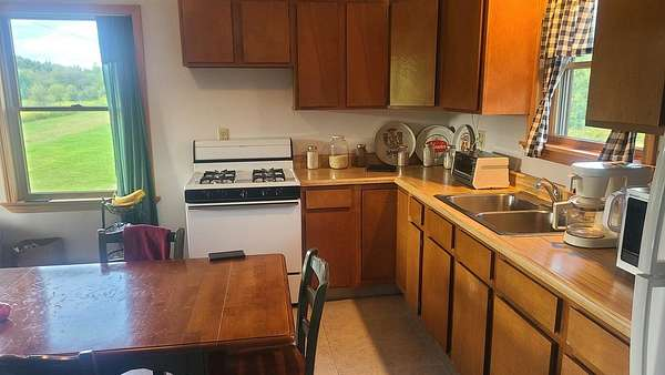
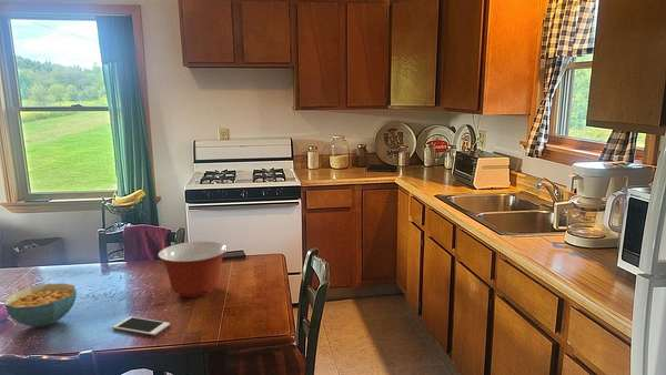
+ mixing bowl (194, 271)
+ cereal bowl (42, 308)
+ cell phone (141, 325)
